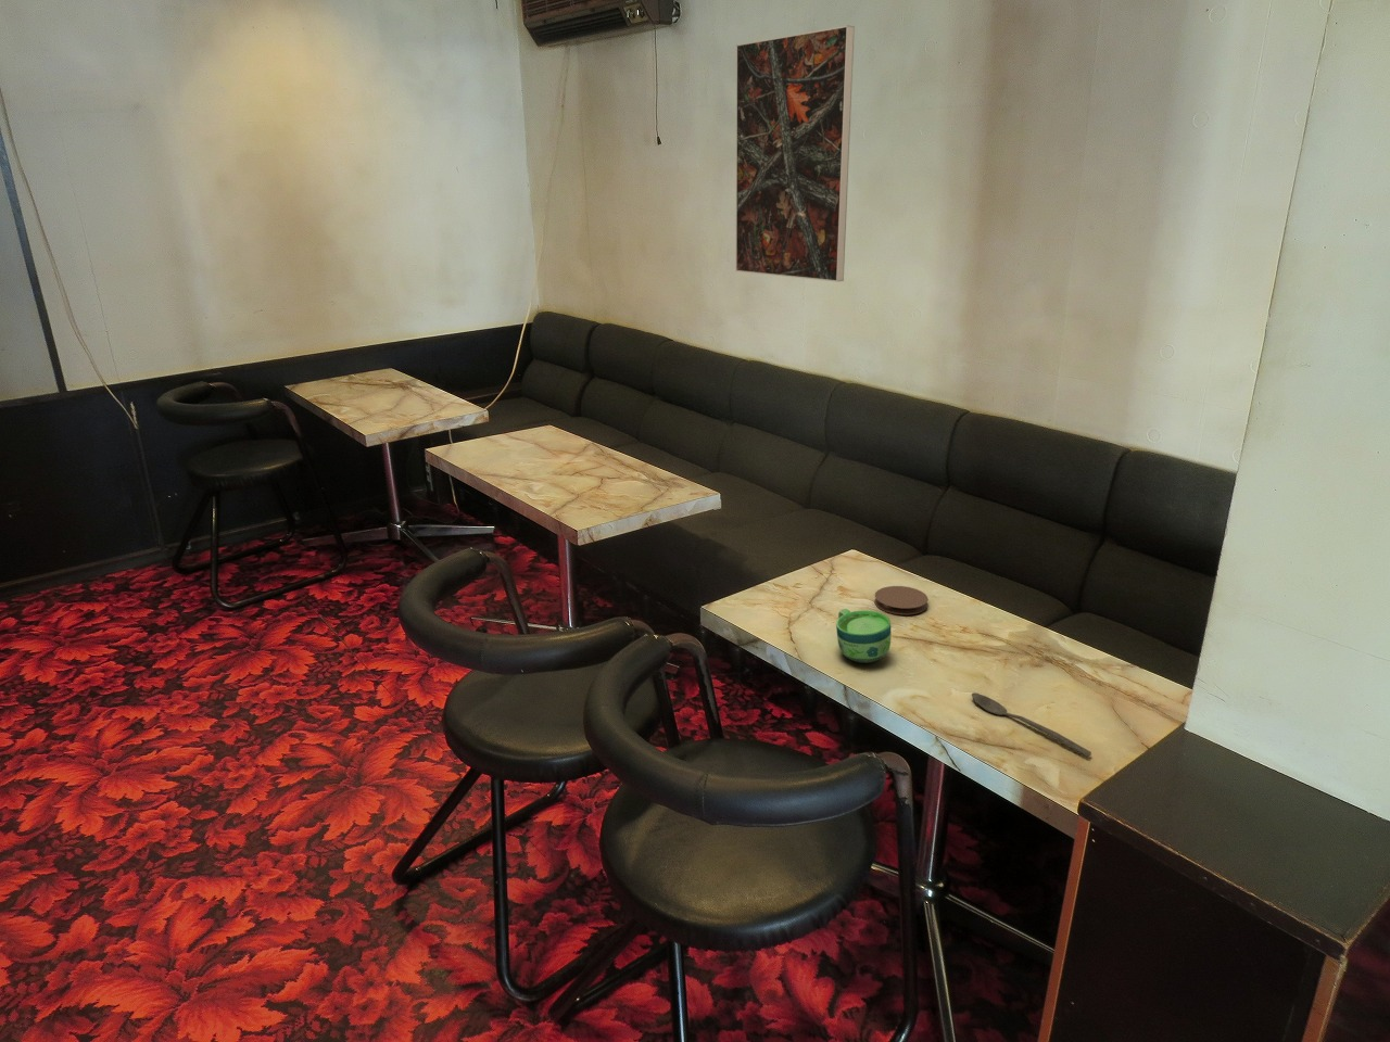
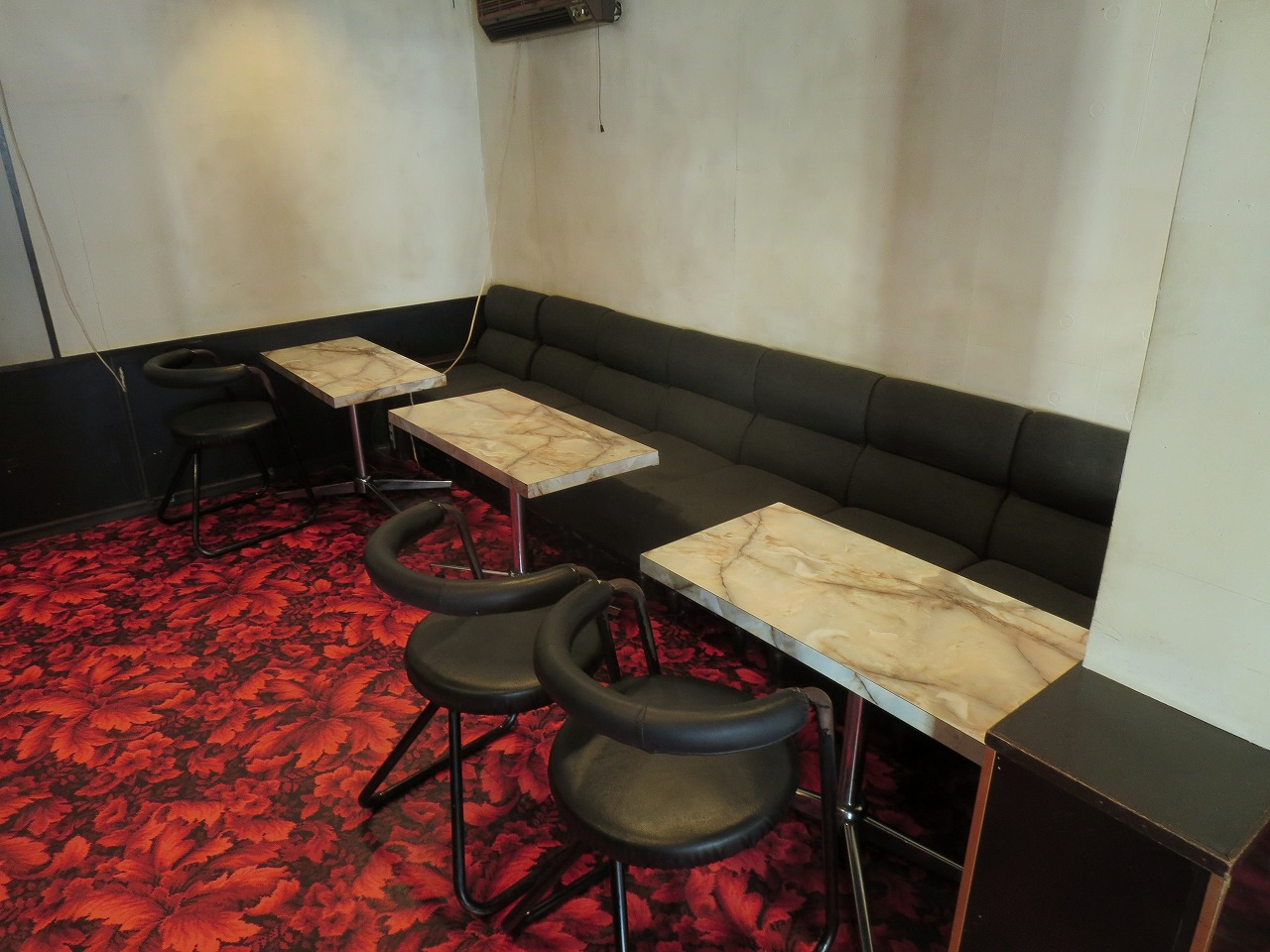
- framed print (788, 161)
- coaster (901, 599)
- cup (857, 635)
- spoon (1029, 721)
